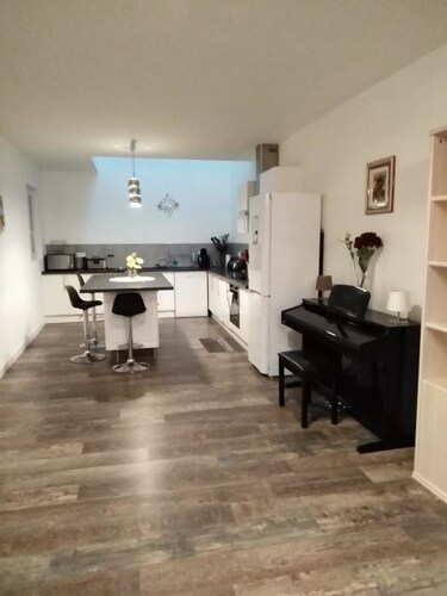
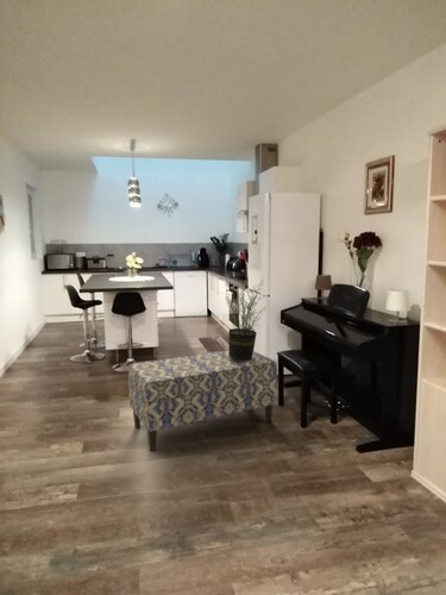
+ potted plant (237, 319)
+ bench (203, 393)
